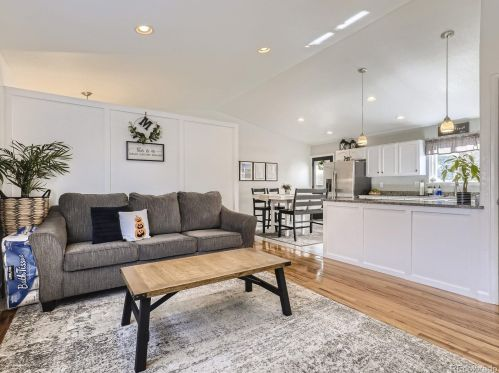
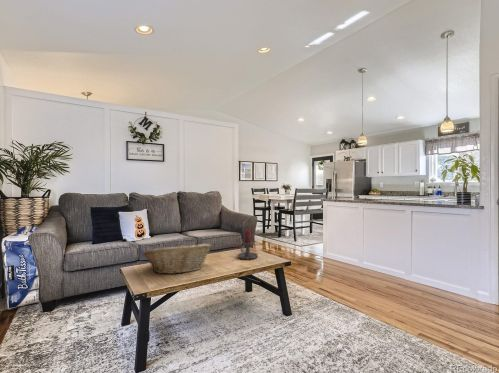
+ fruit basket (178, 255)
+ candle holder (246, 242)
